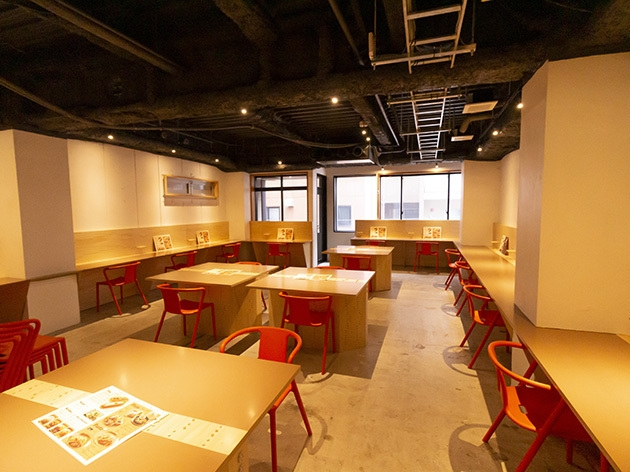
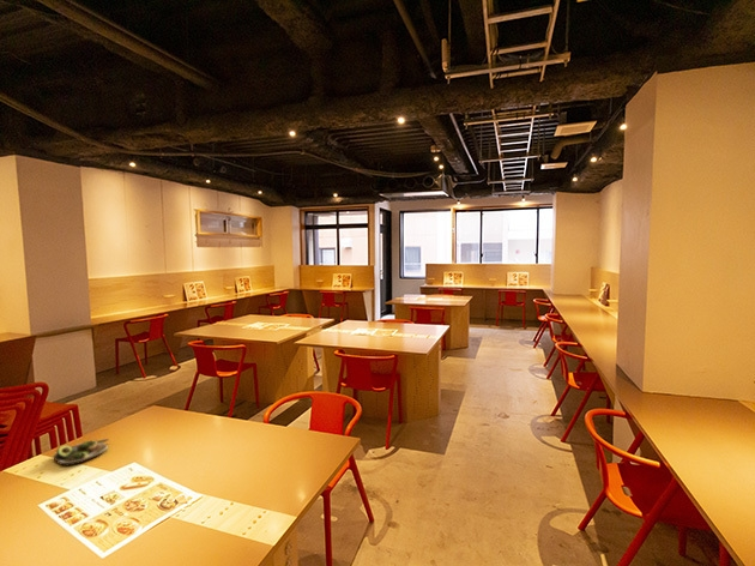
+ salad plate (79, 450)
